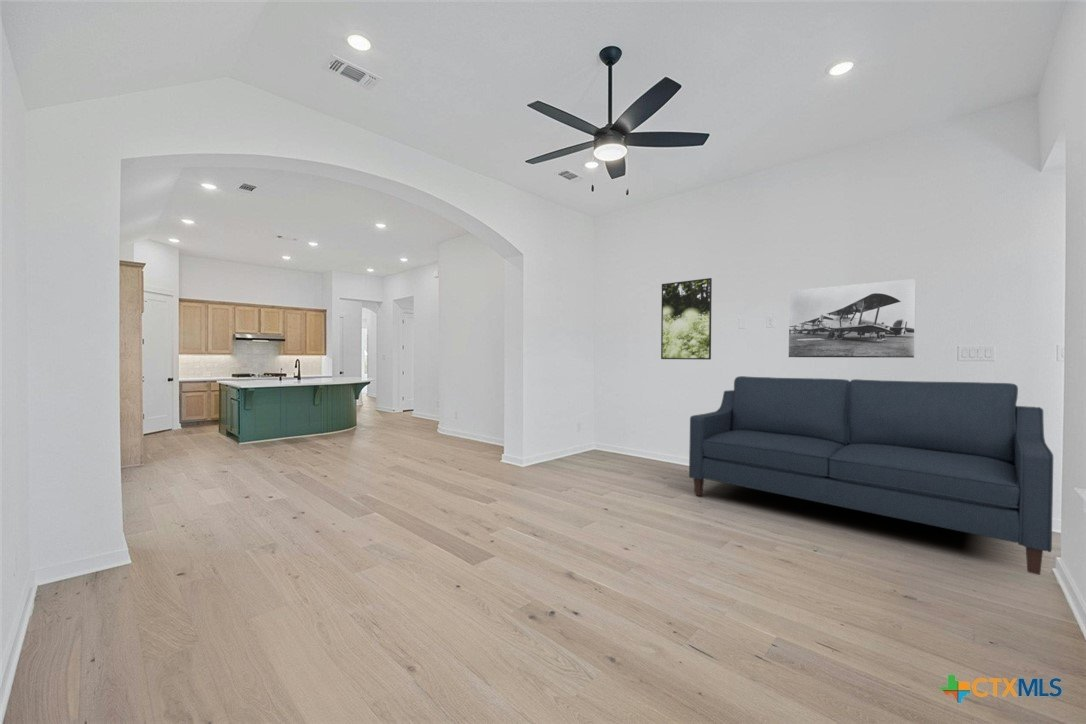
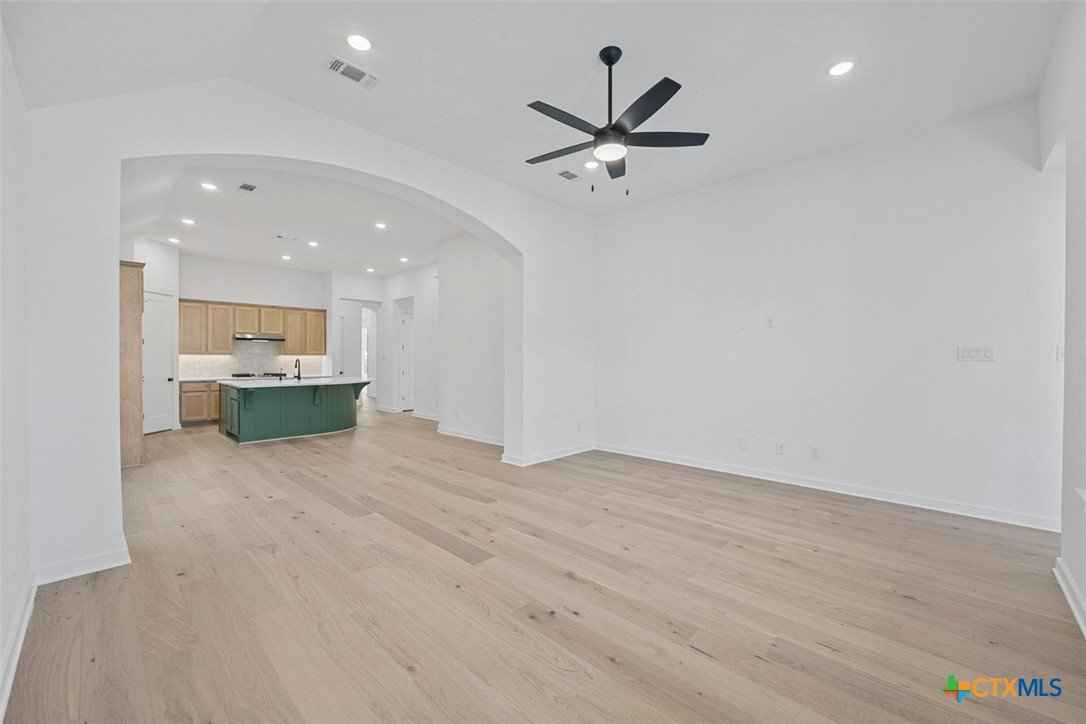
- sofa (844, 444)
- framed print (847, 321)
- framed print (685, 320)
